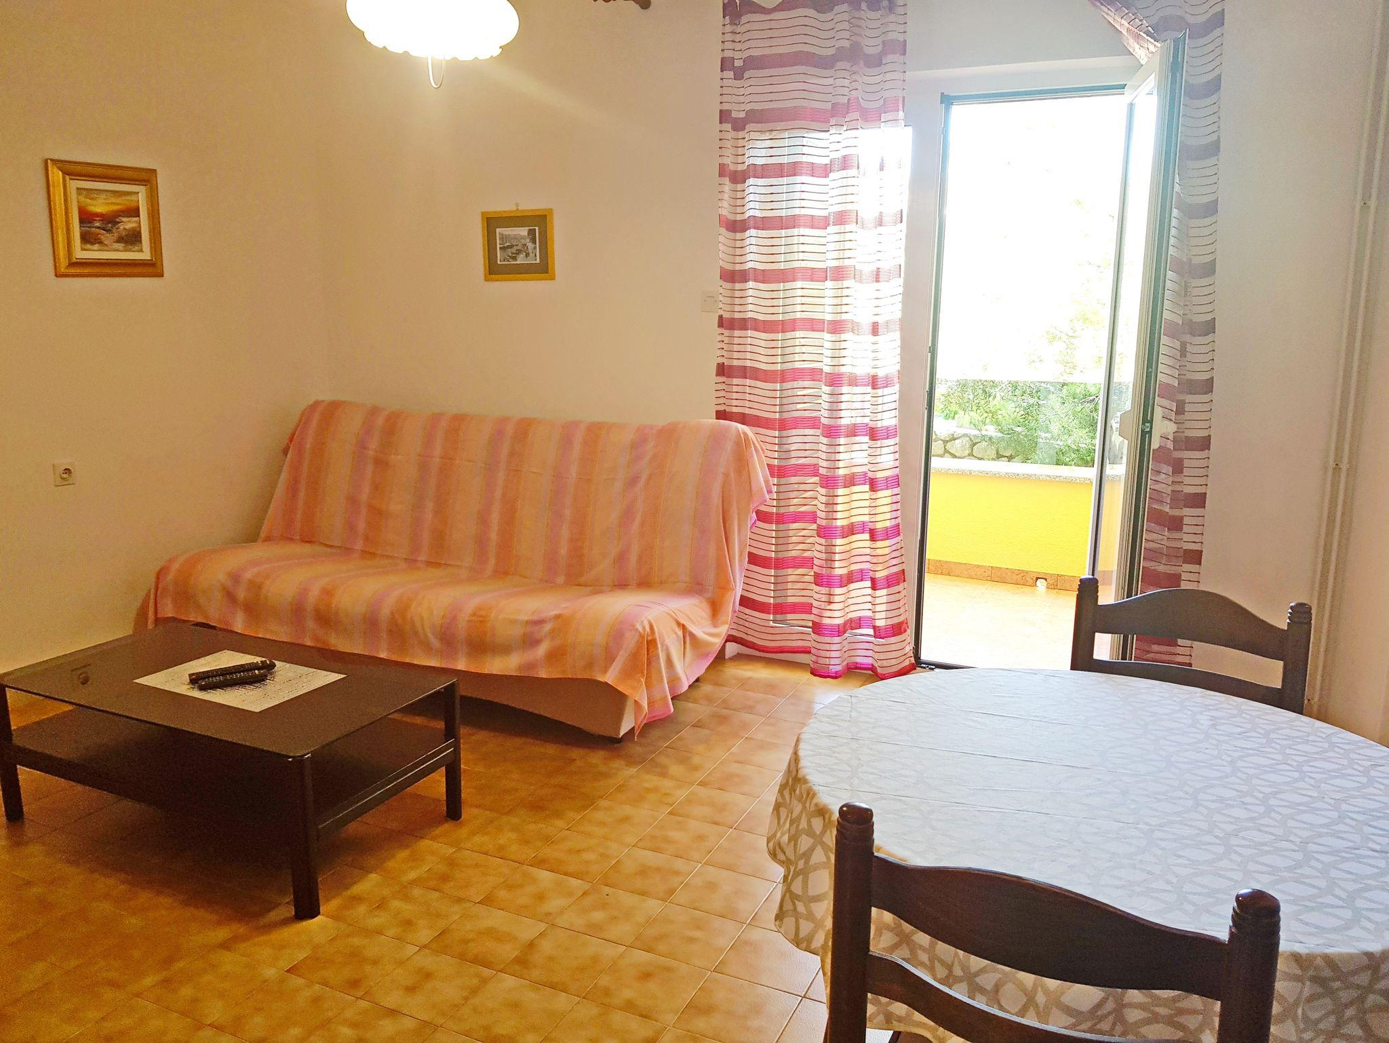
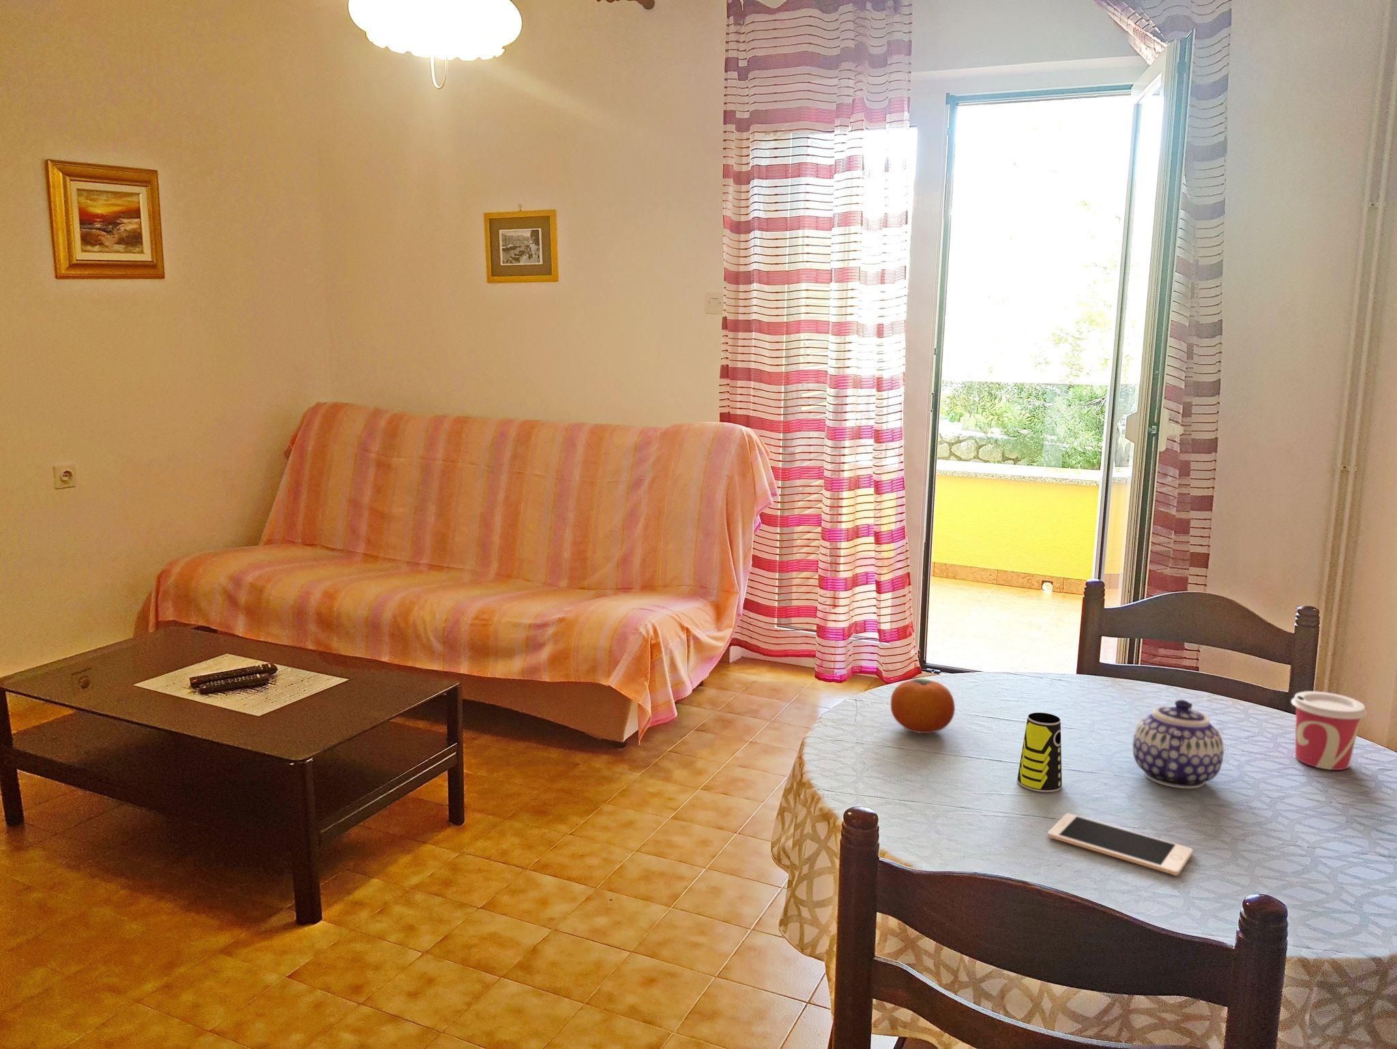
+ fruit (922, 706)
+ cup (1325, 731)
+ cell phone (1118, 842)
+ cup (1041, 750)
+ teapot (1178, 739)
